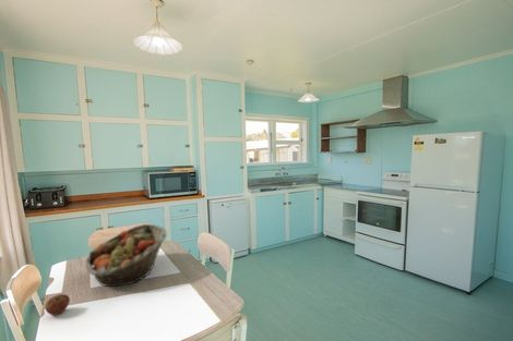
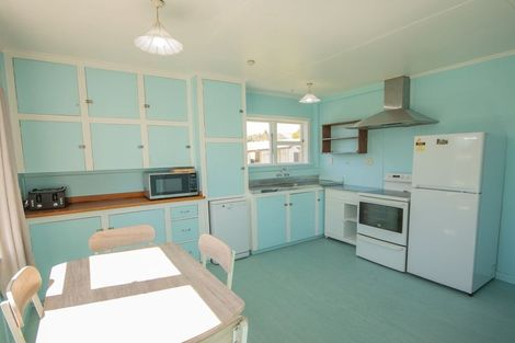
- fruit basket (128, 252)
- apple (57, 303)
